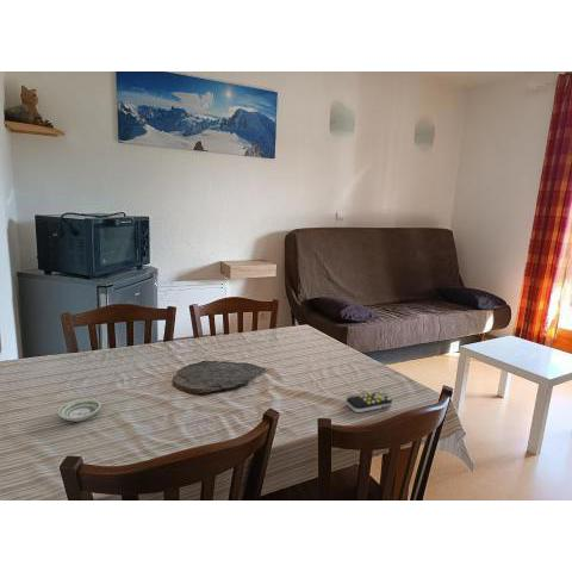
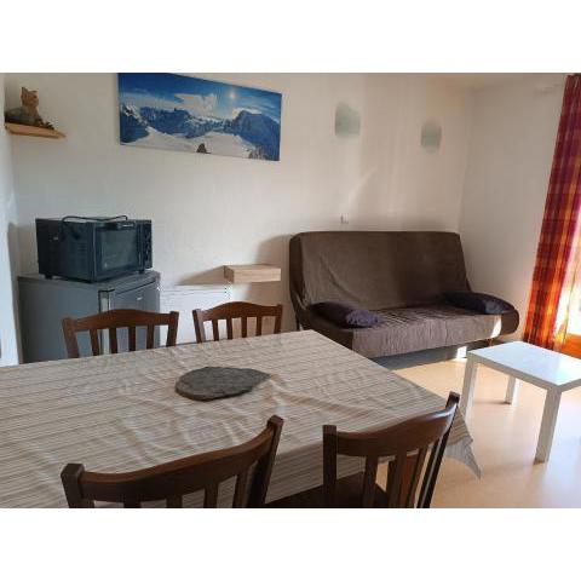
- remote control (368, 400)
- saucer (80, 411)
